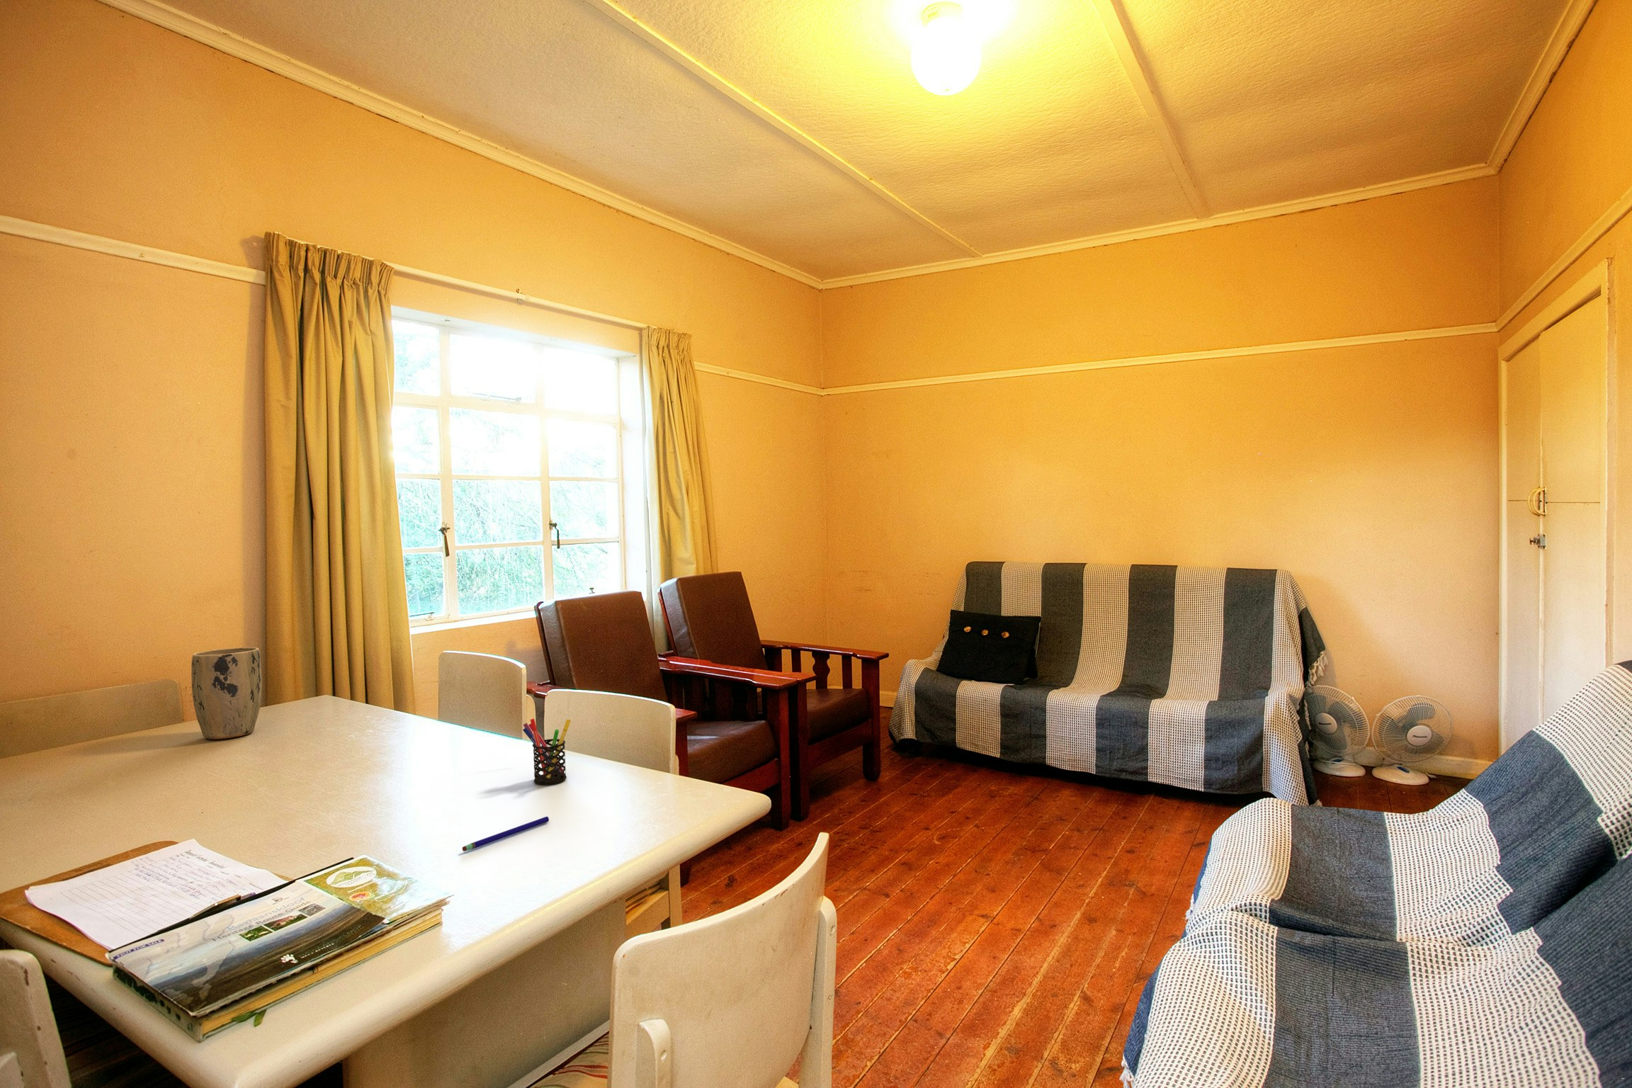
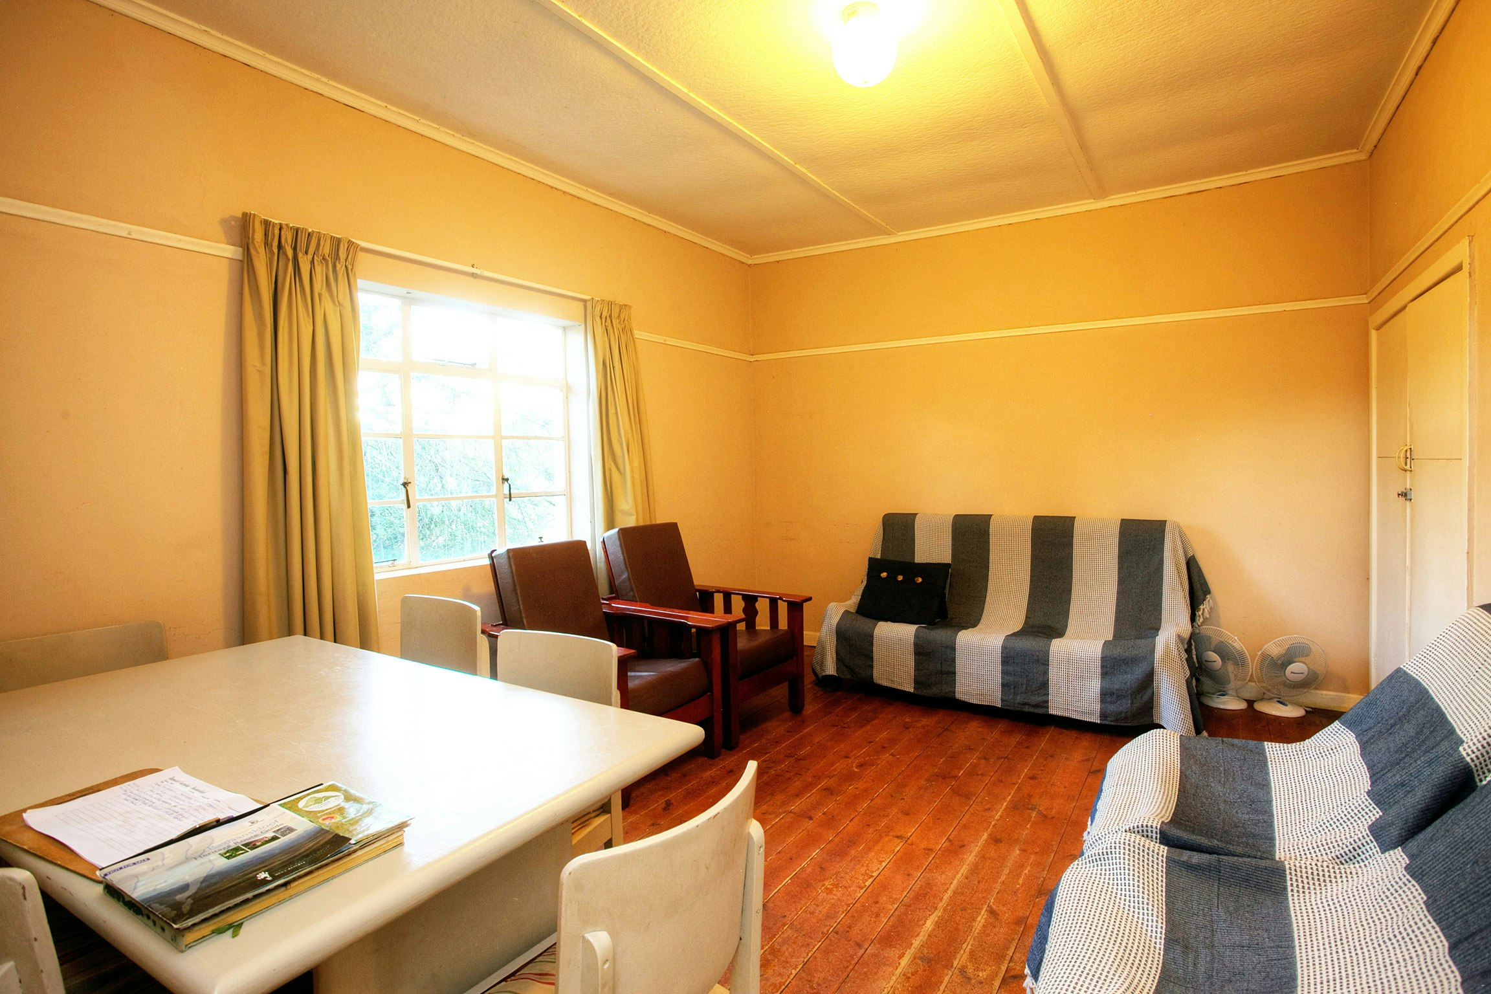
- plant pot (227, 692)
- pen (508, 833)
- pen holder (549, 749)
